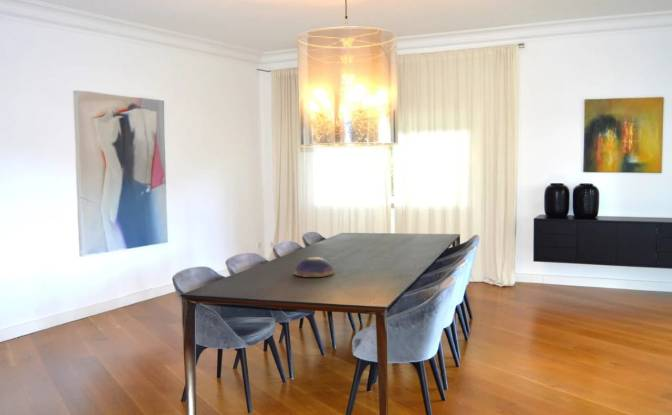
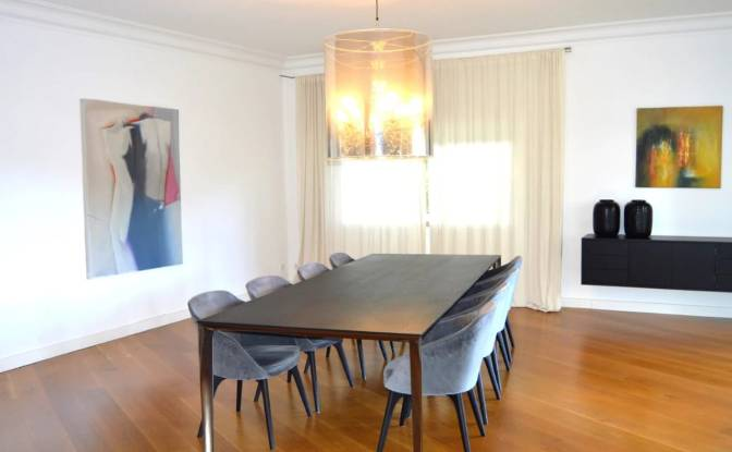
- decorative bowl (314, 265)
